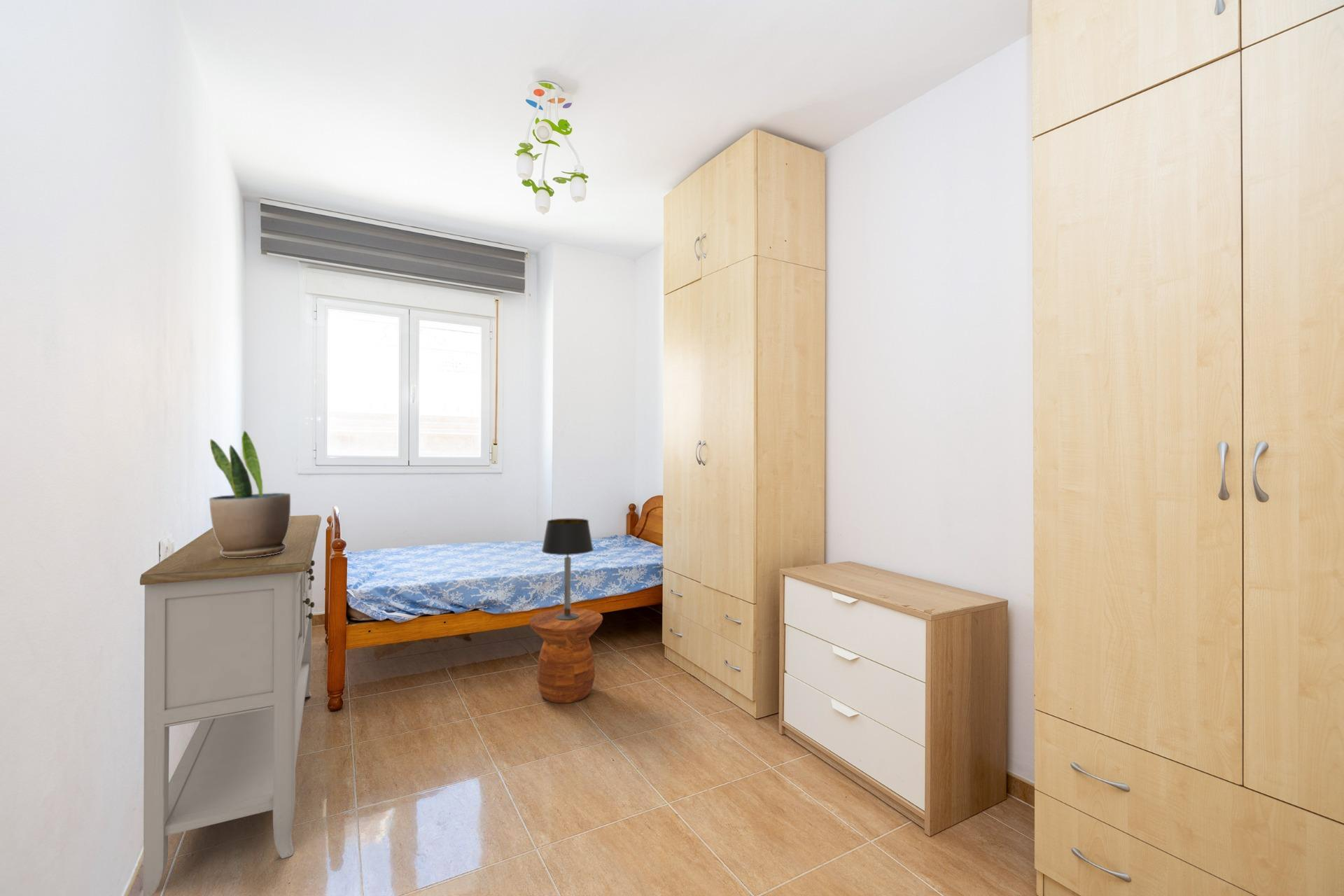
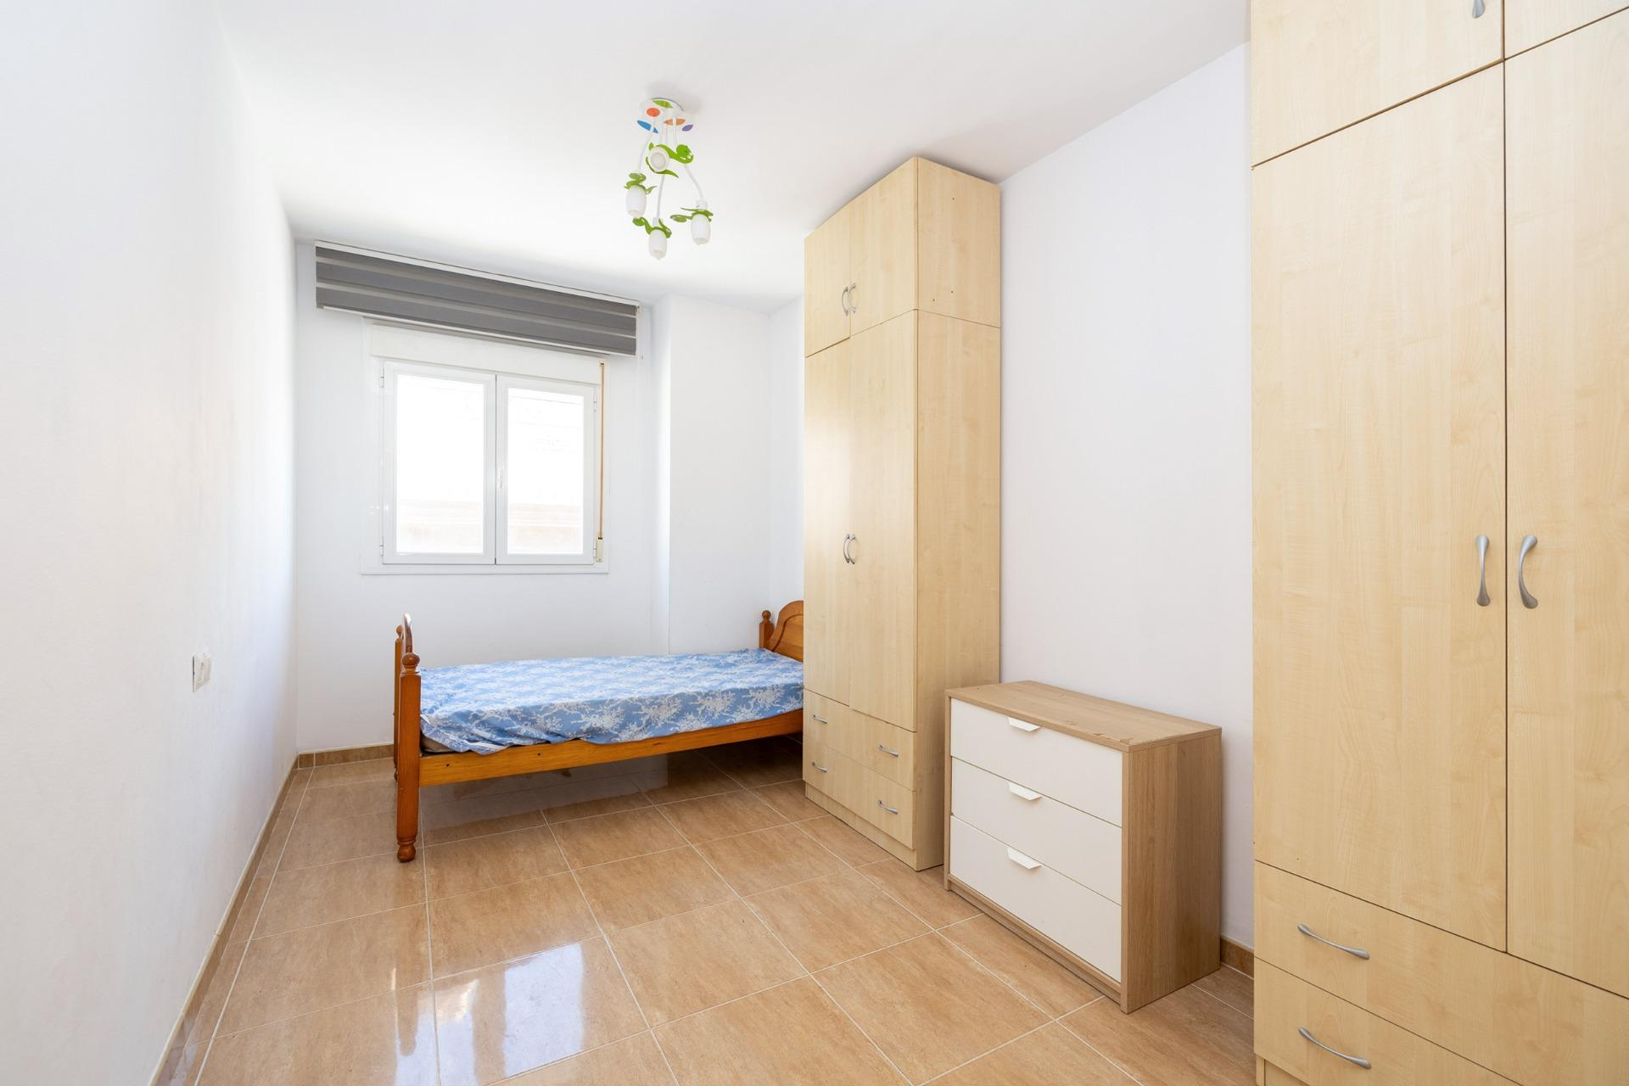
- table lamp (567, 568)
- sideboard (258, 650)
- side table (566, 655)
- potted plant (251, 492)
